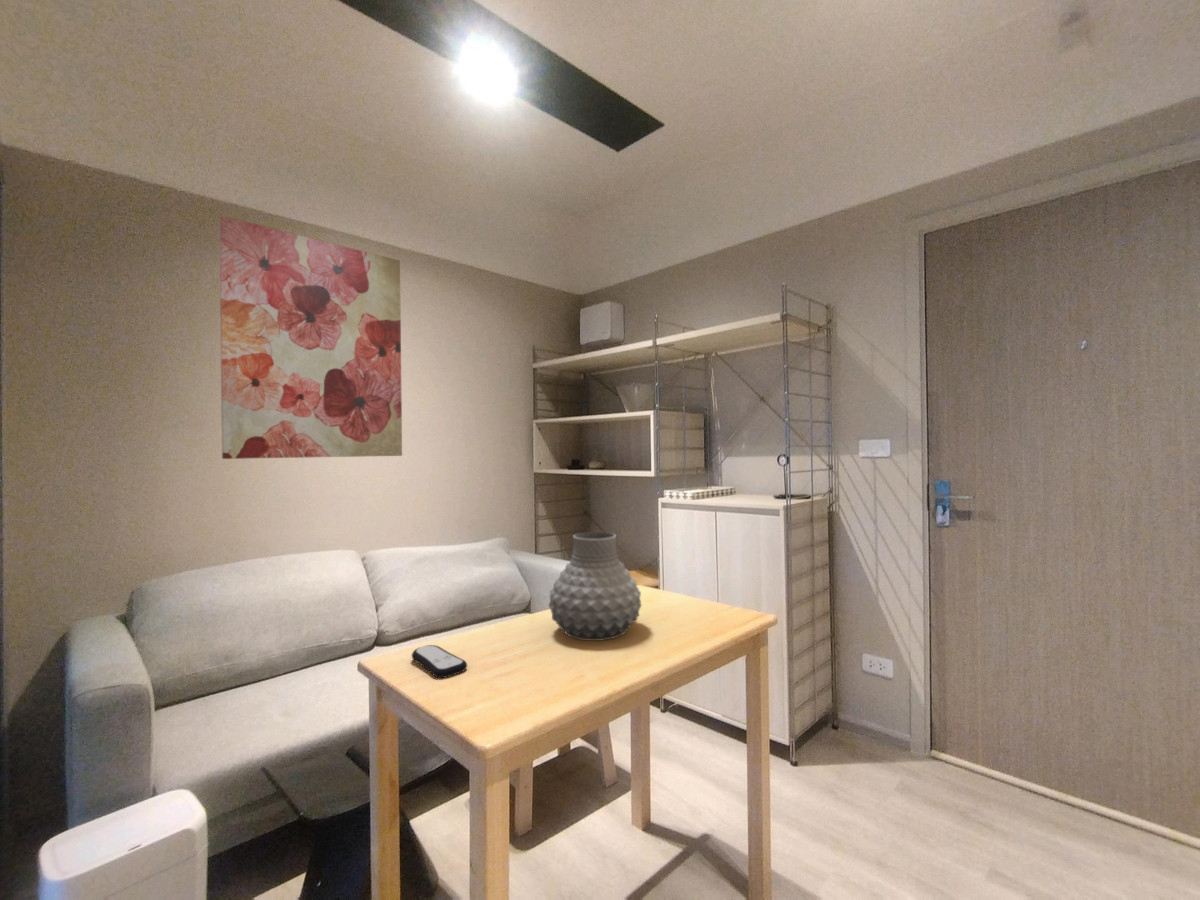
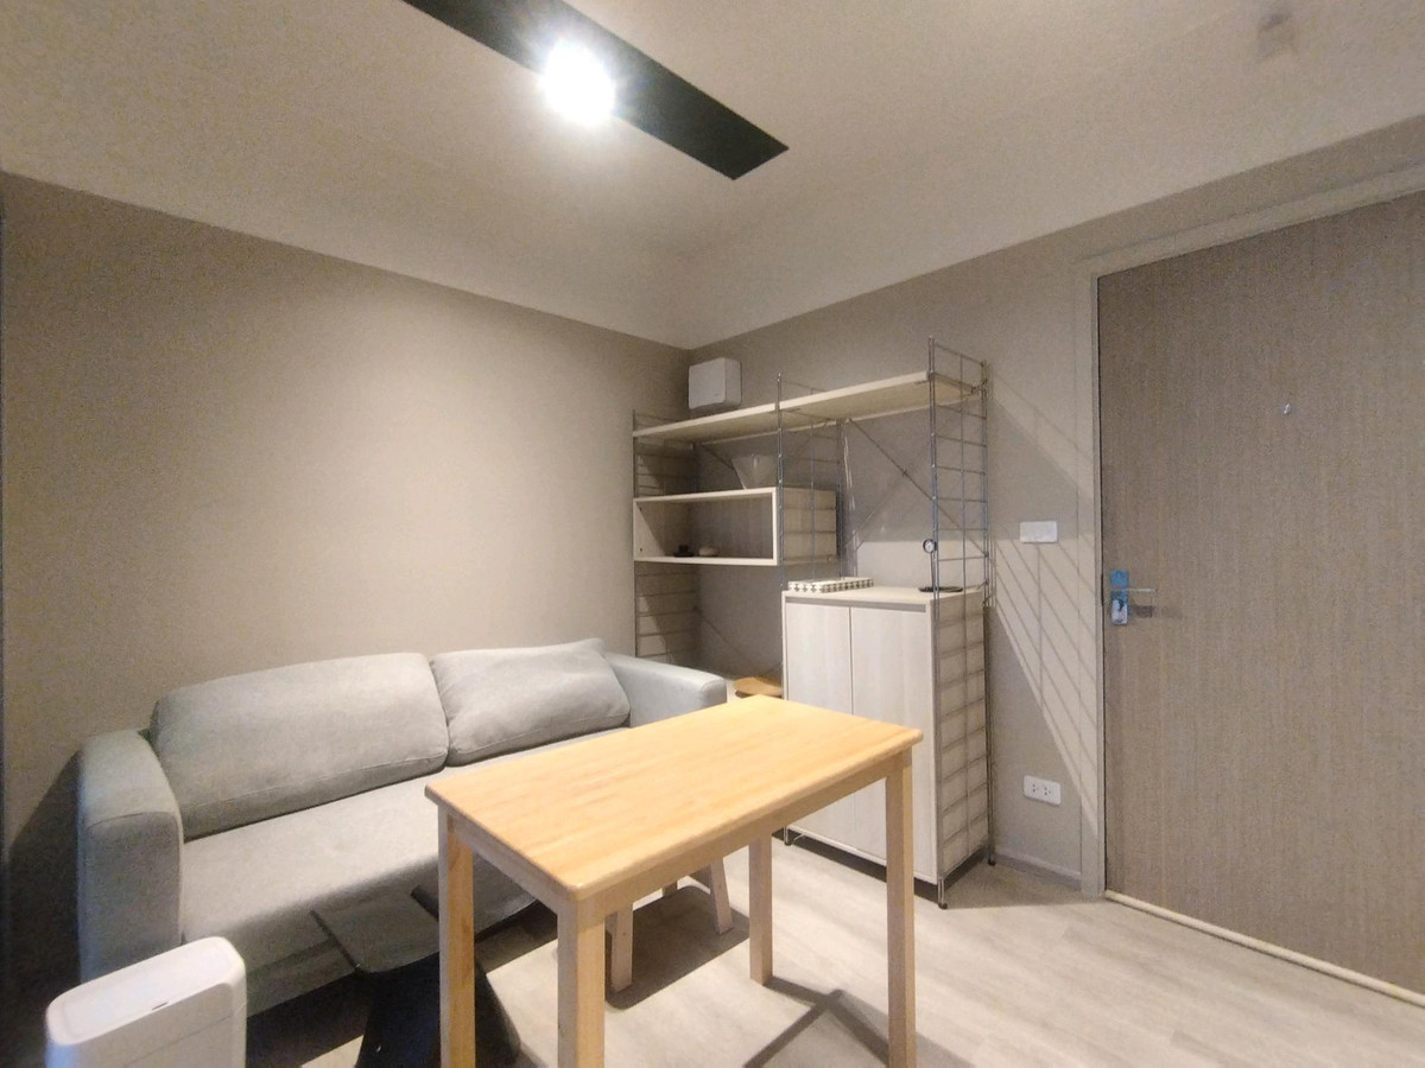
- wall art (320, 349)
- remote control (437, 659)
- vase (595, 582)
